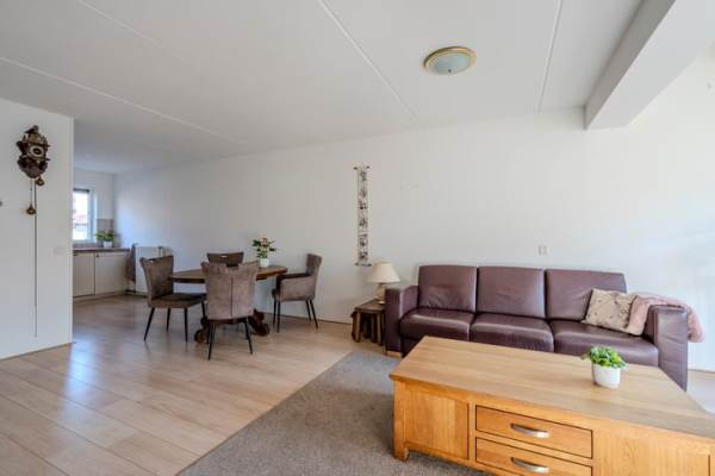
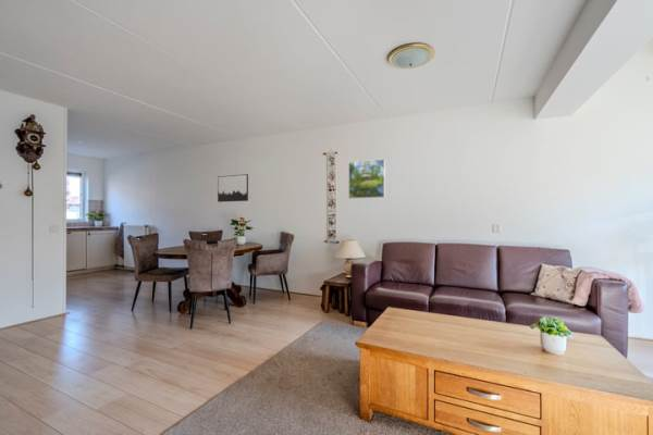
+ wall art (232, 188)
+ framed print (366, 179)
